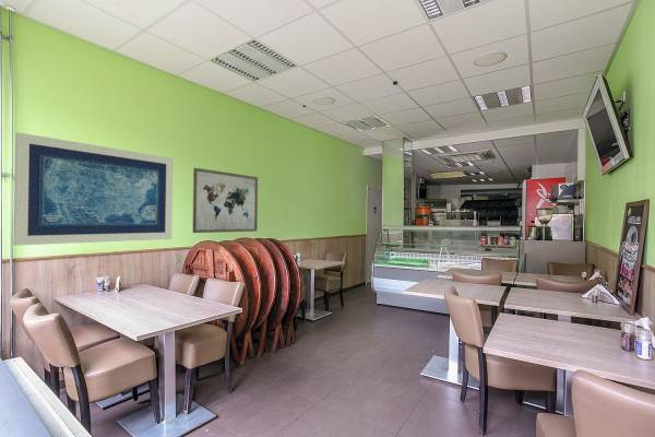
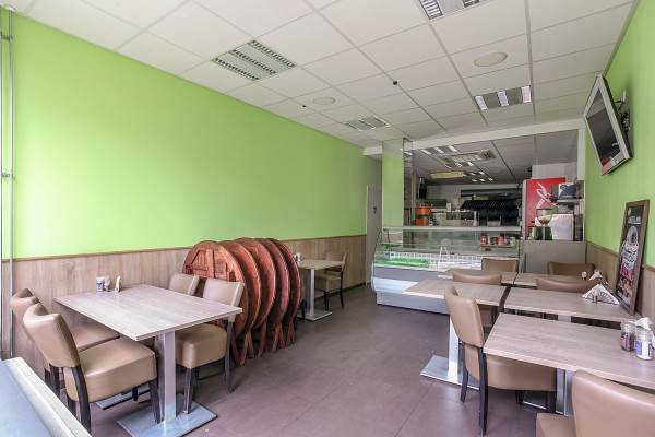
- wall art (106, 194)
- wall art (228, 202)
